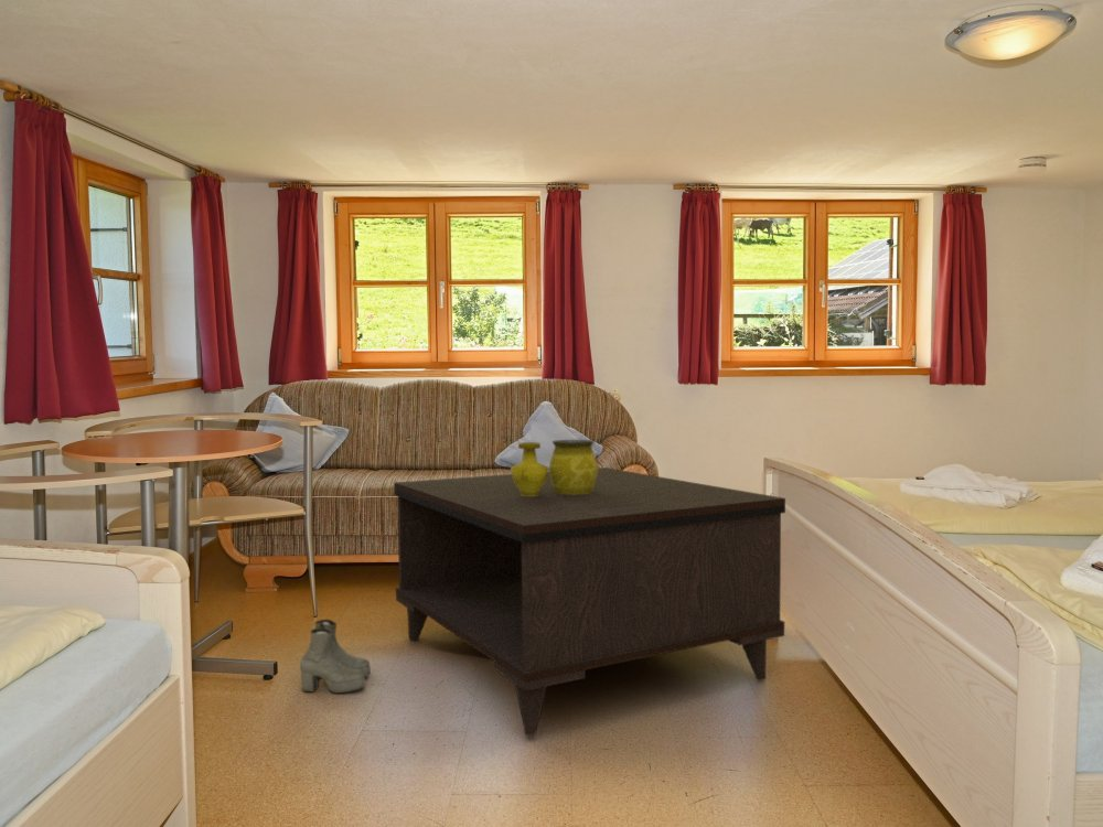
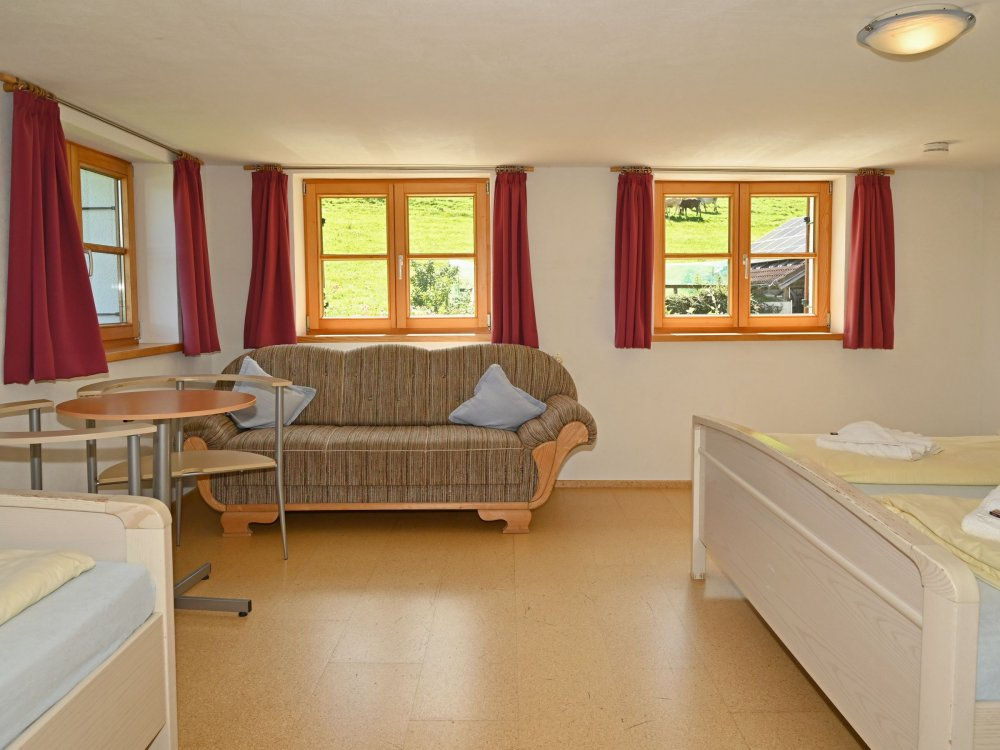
- decorative vase (555, 466)
- coffee table (575, 573)
- boots (335, 654)
